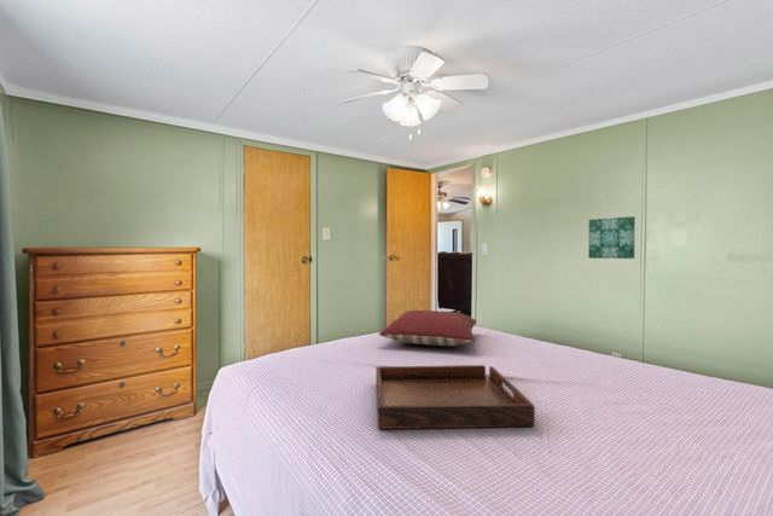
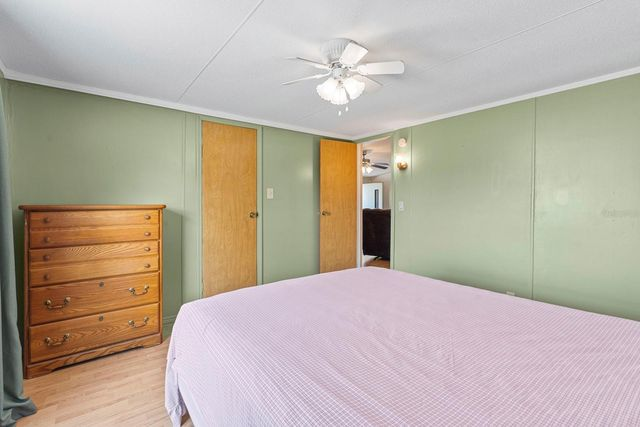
- pillow (431, 326)
- serving tray (443, 392)
- wall art (610, 238)
